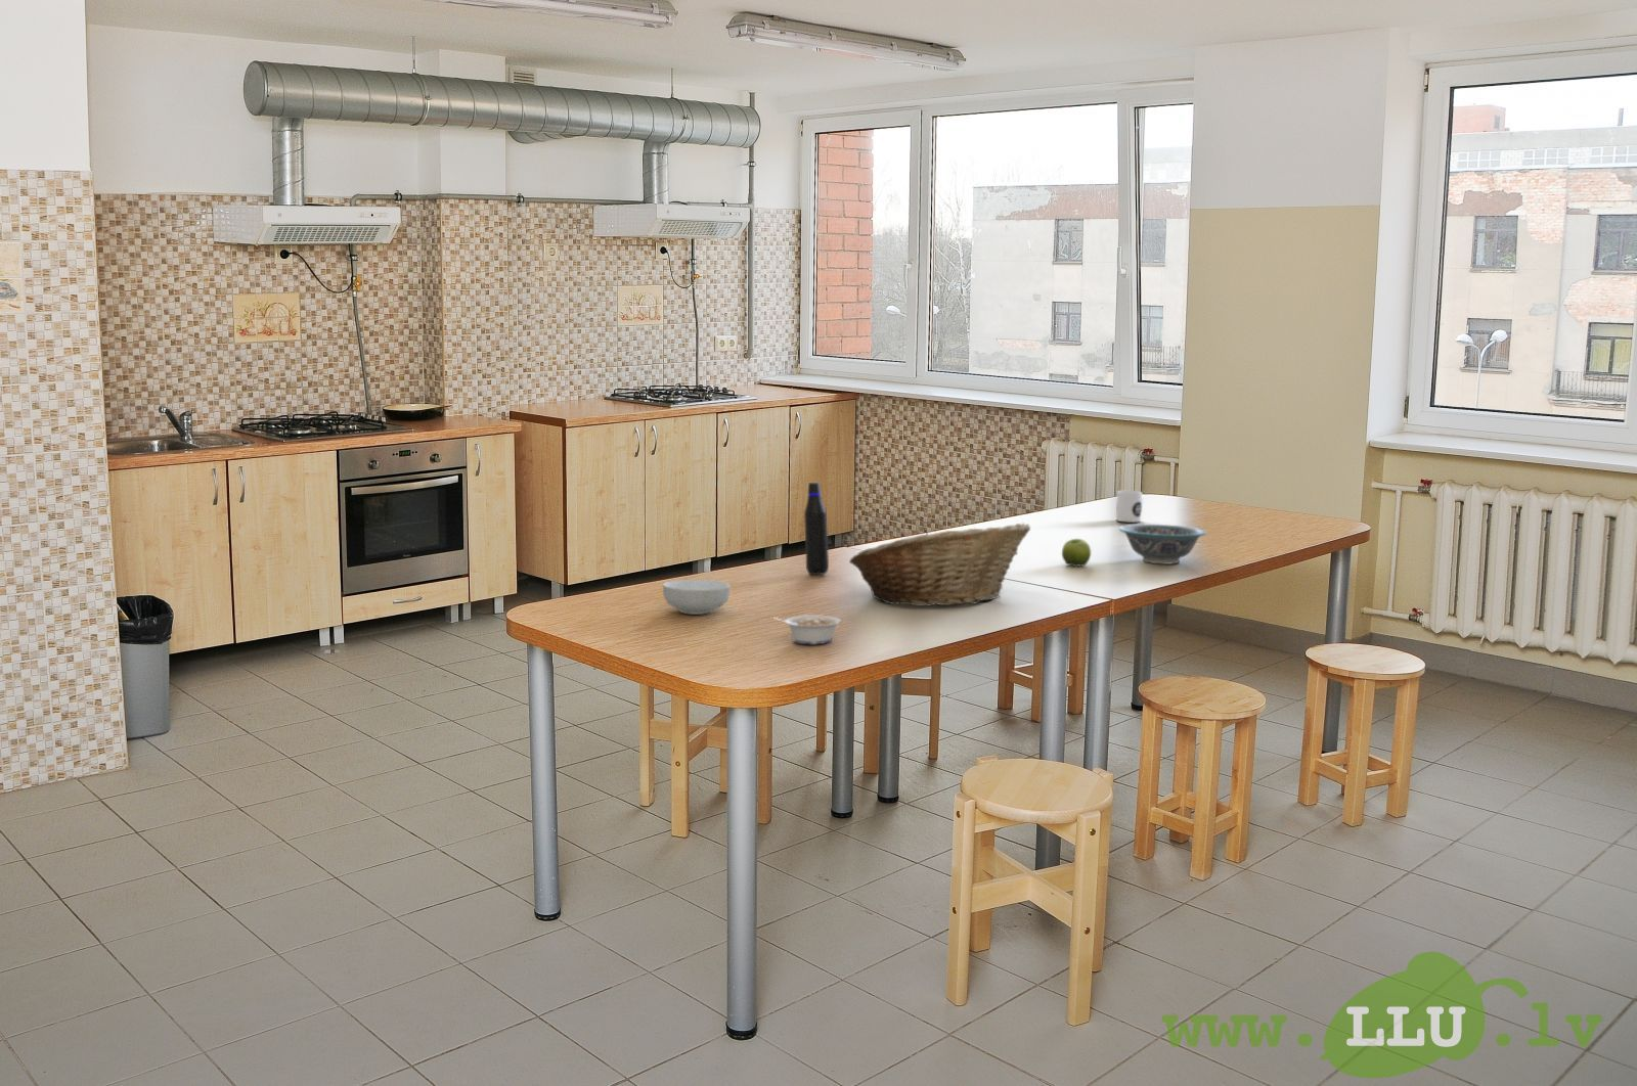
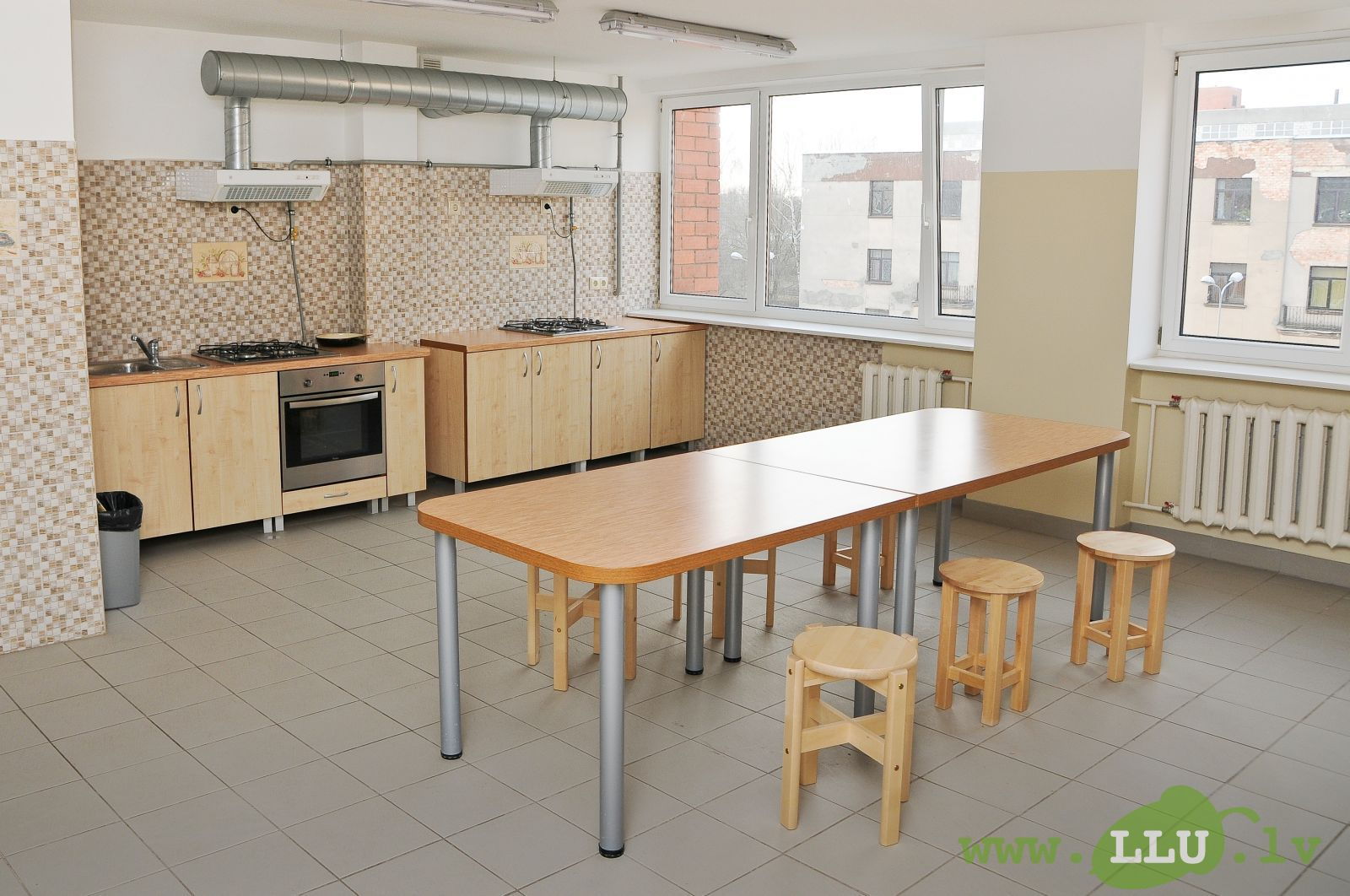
- bowl (1162, 545)
- mug (1131, 505)
- fruit (1077, 553)
- water bottle (816, 527)
- cereal bowl (696, 598)
- legume (810, 628)
- fruit basket (941, 559)
